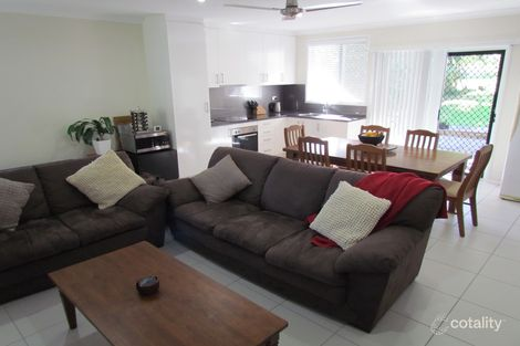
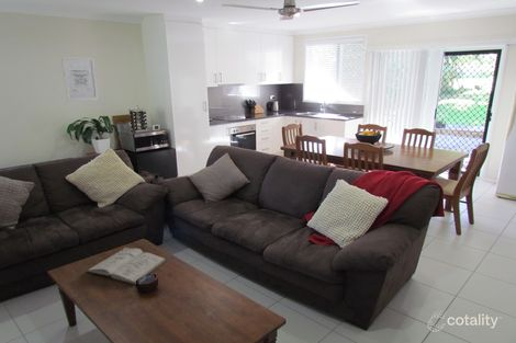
+ wall art (80, 79)
+ book (127, 262)
